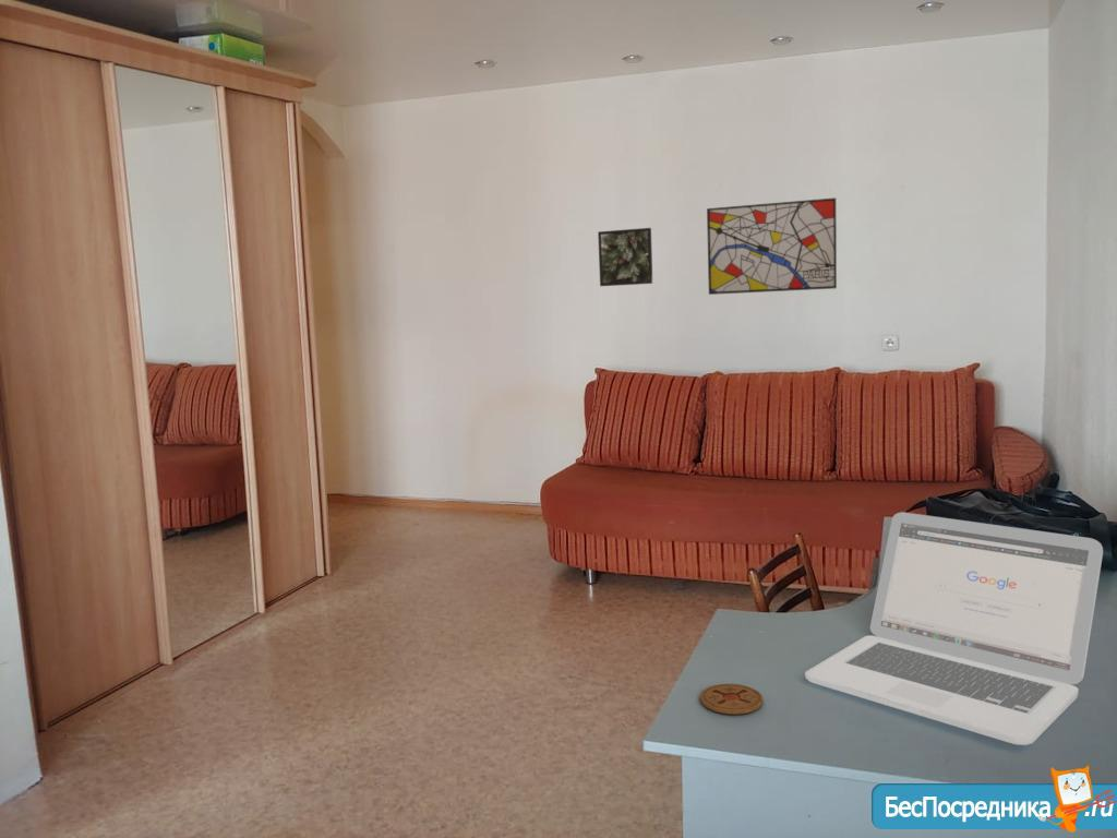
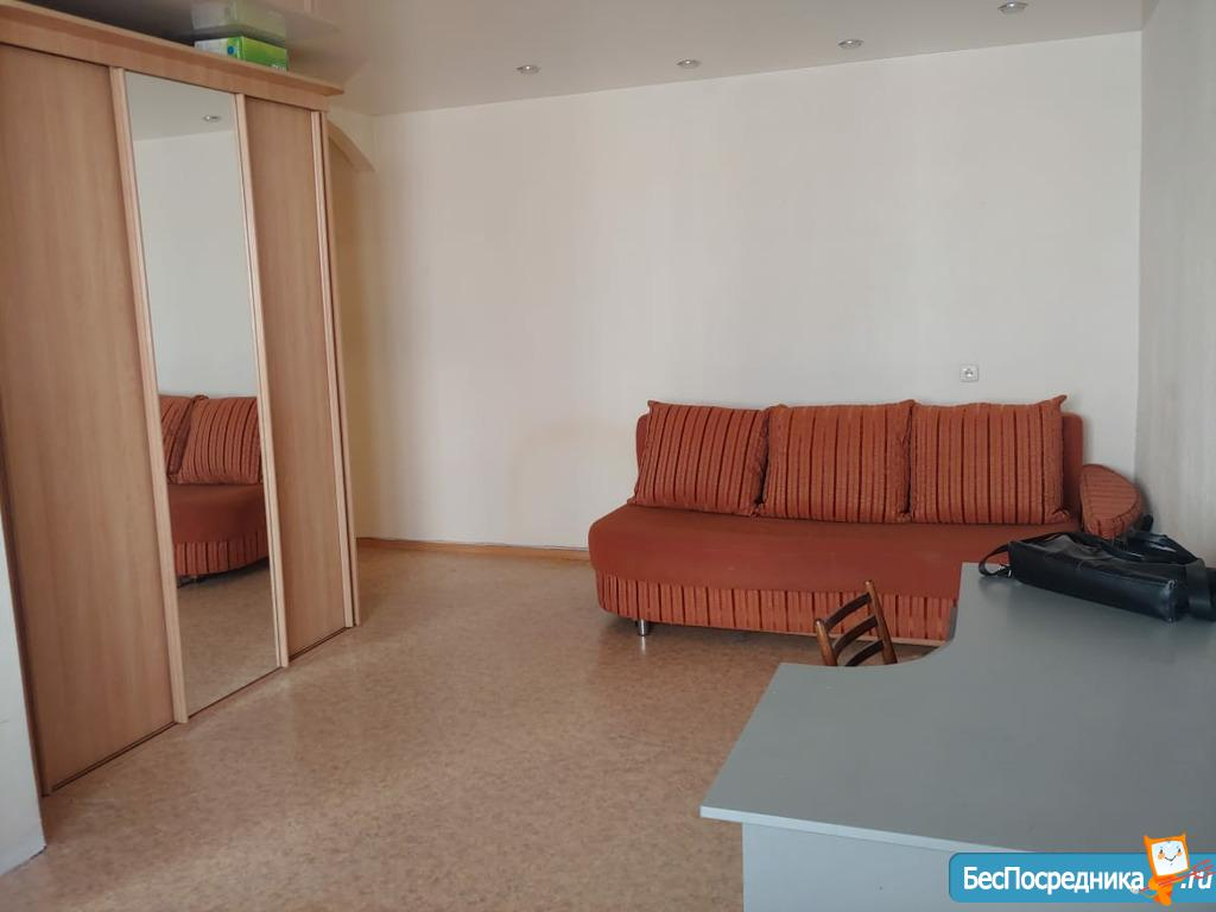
- wall art (770, 248)
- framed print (625, 256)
- coaster (731, 698)
- laptop (950, 613)
